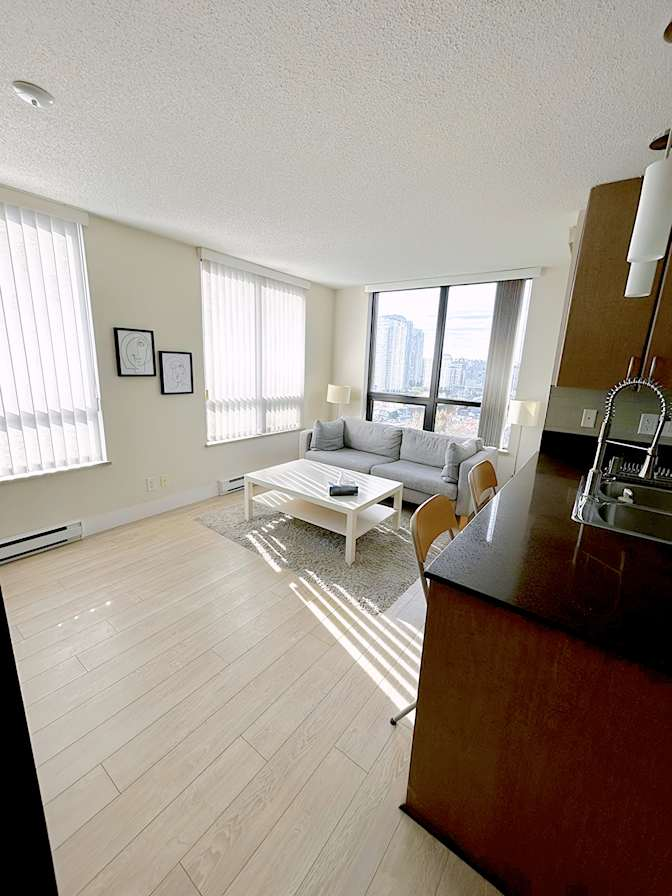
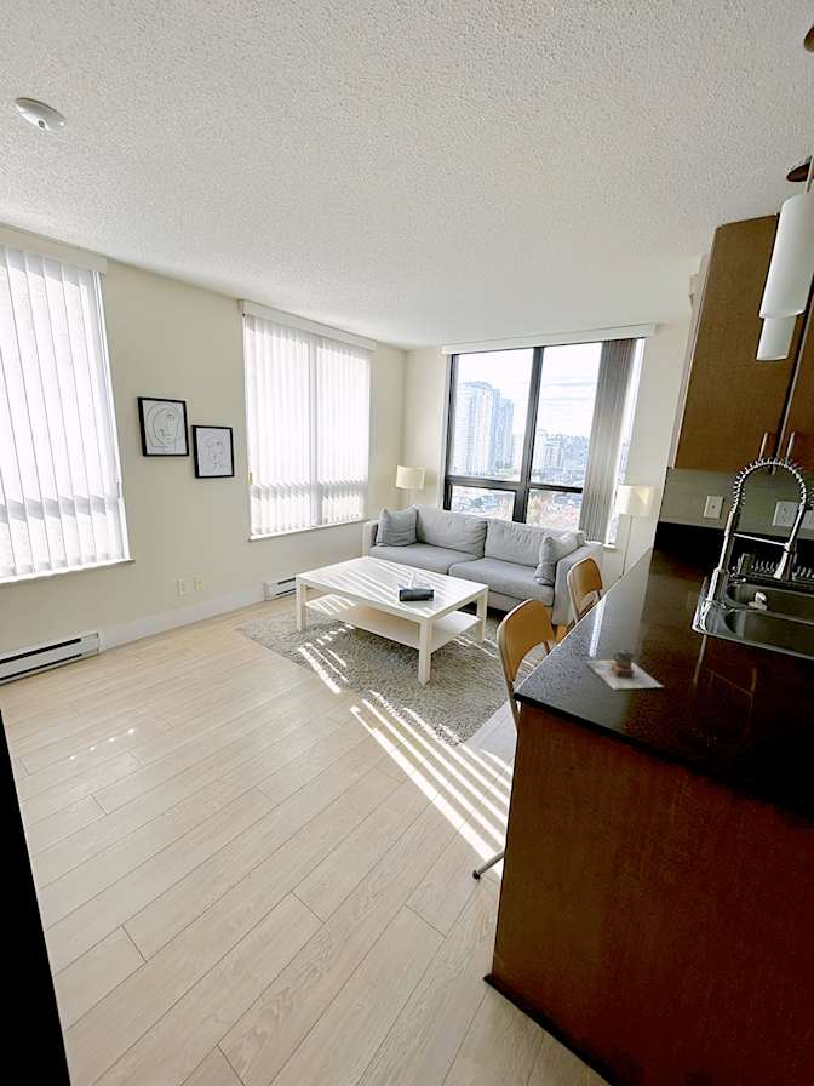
+ teapot (624, 662)
